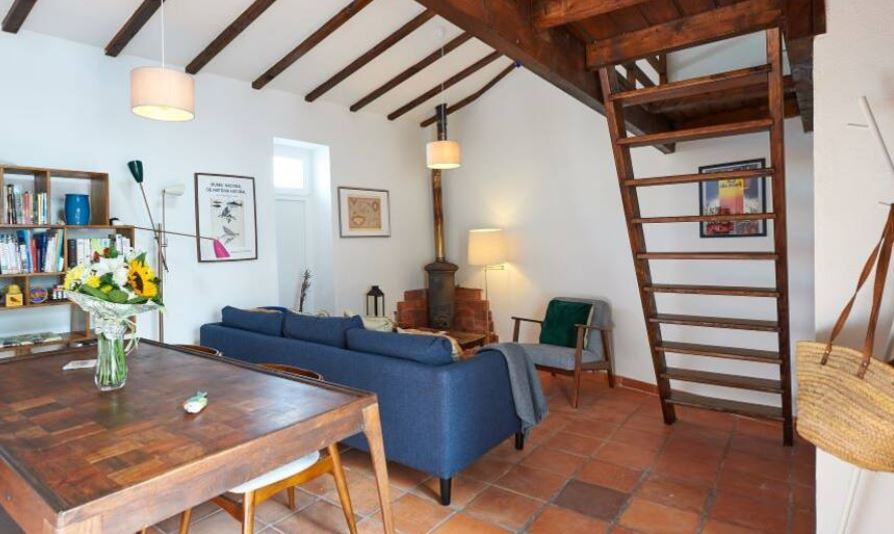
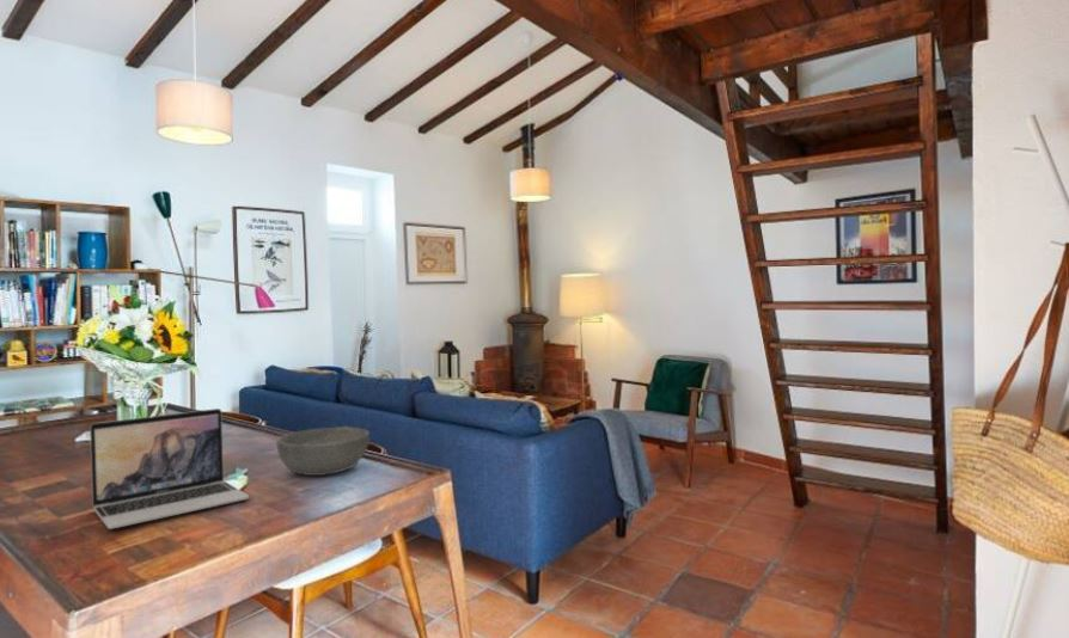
+ laptop (171, 462)
+ bowl (324, 452)
